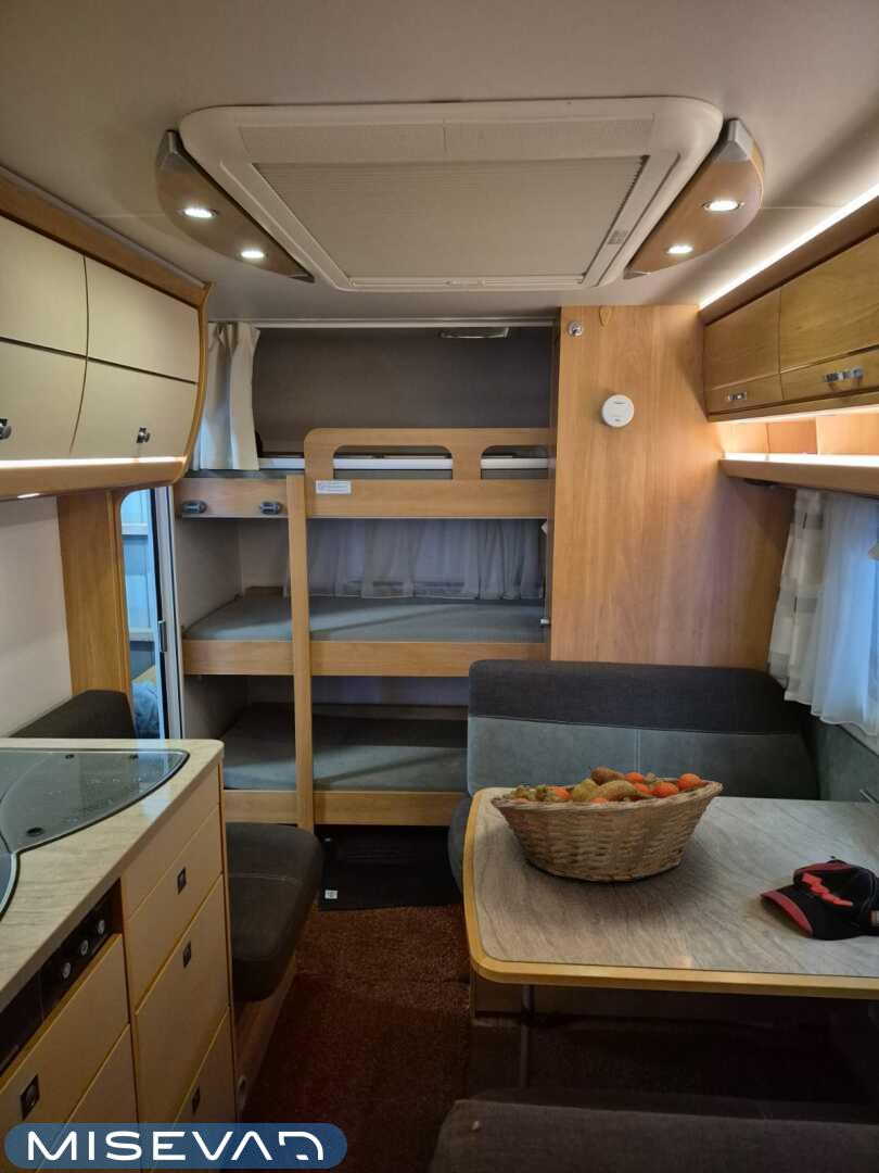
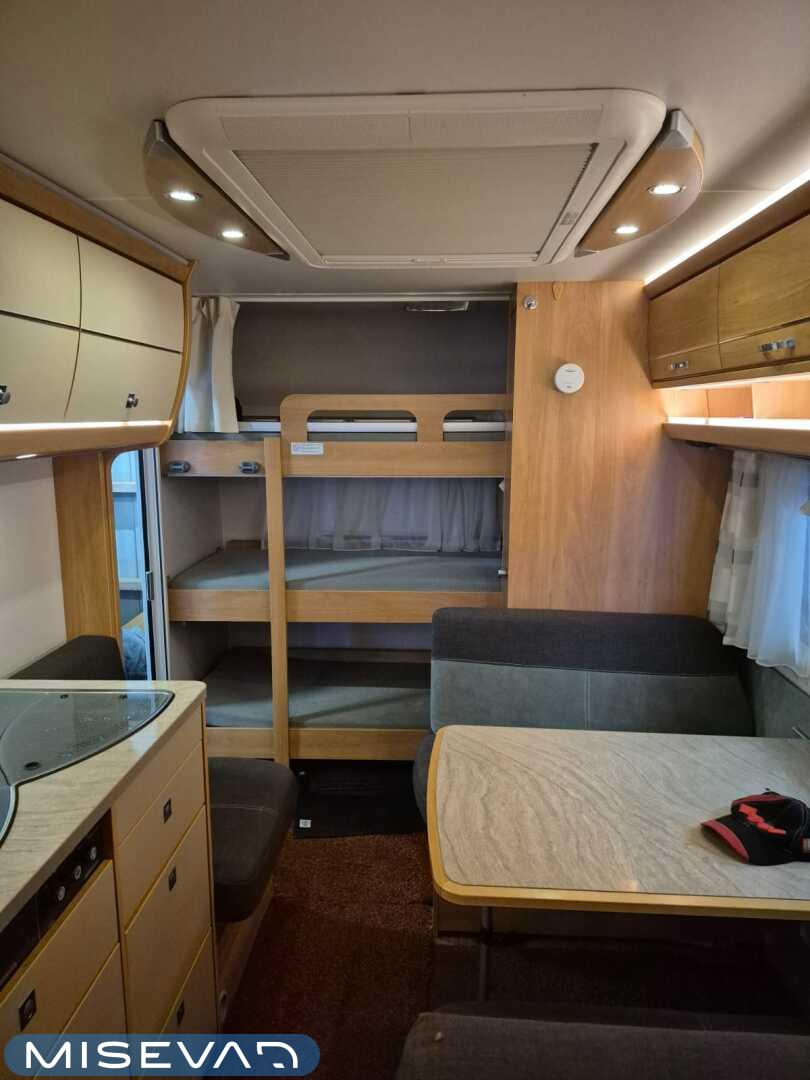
- fruit basket (603, 810)
